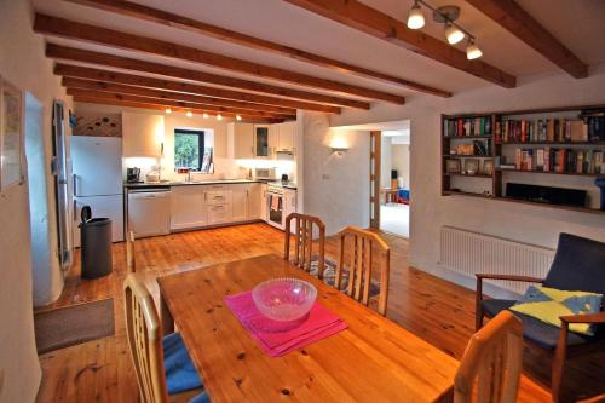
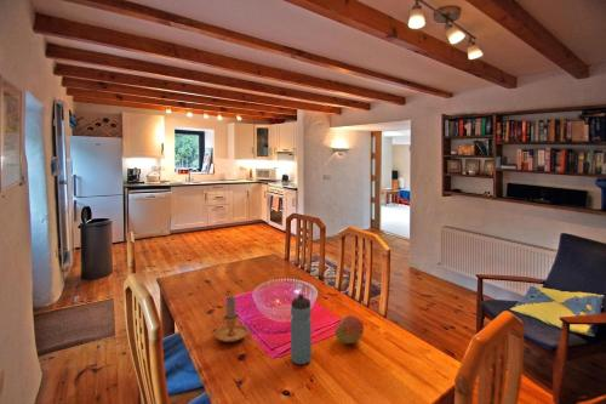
+ candle (229, 314)
+ water bottle (301, 326)
+ fruit (349, 329)
